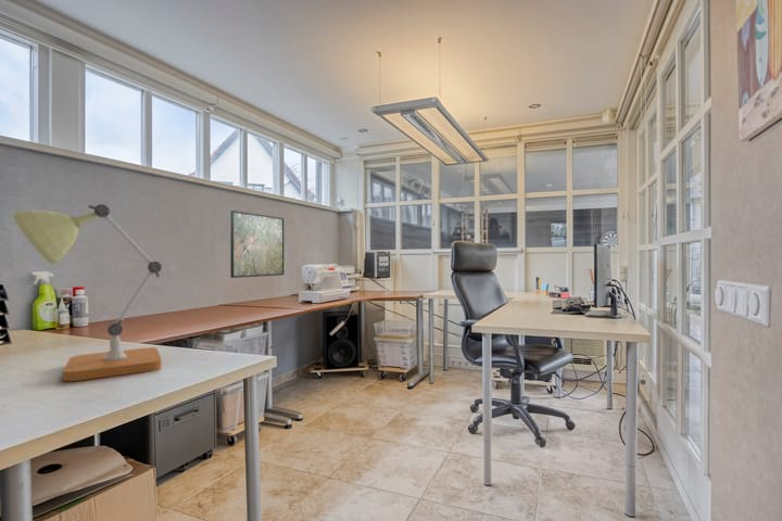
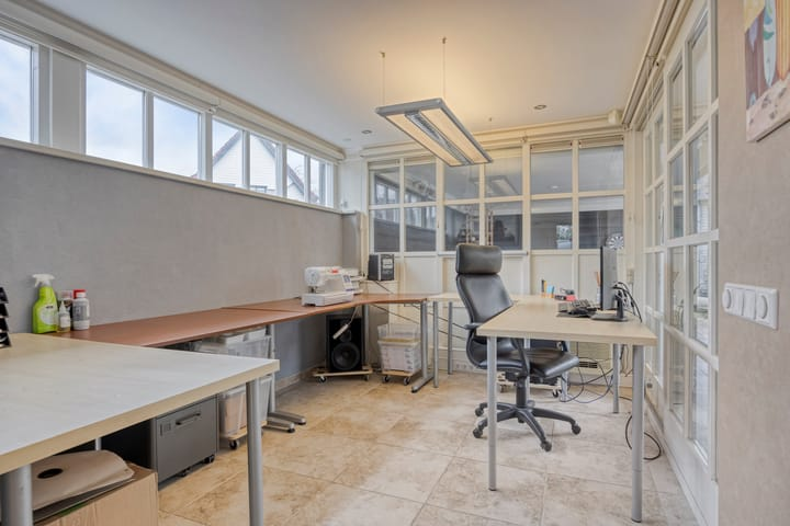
- desk lamp (126, 306)
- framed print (258, 245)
